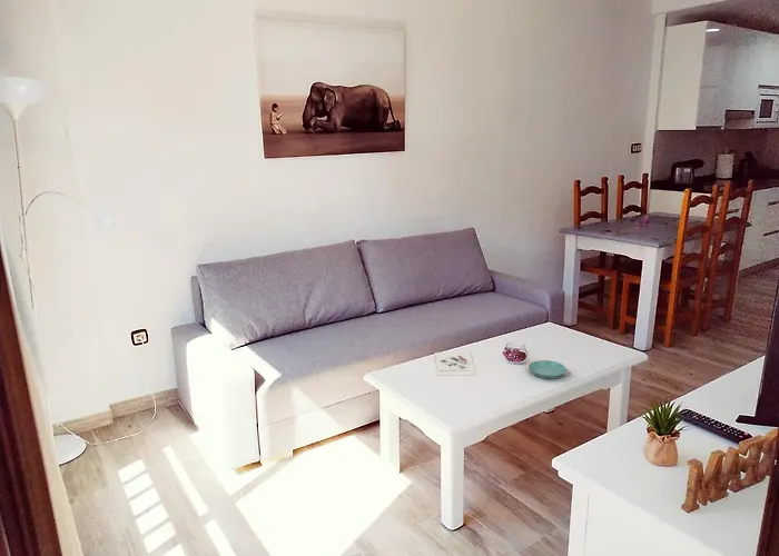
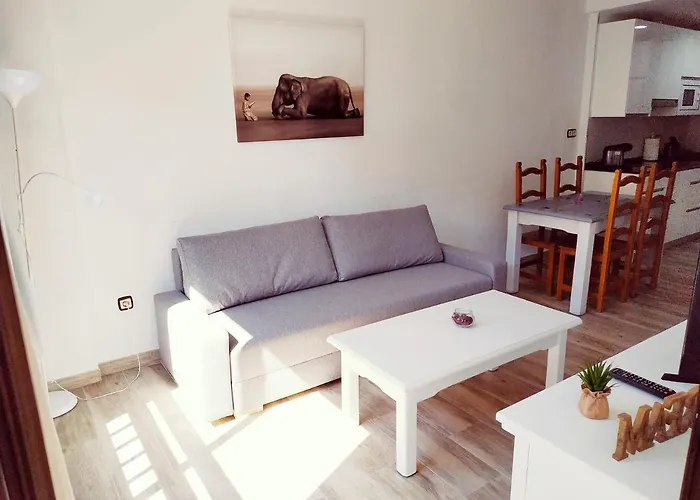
- architectural model (454, 360)
- saucer (546, 370)
